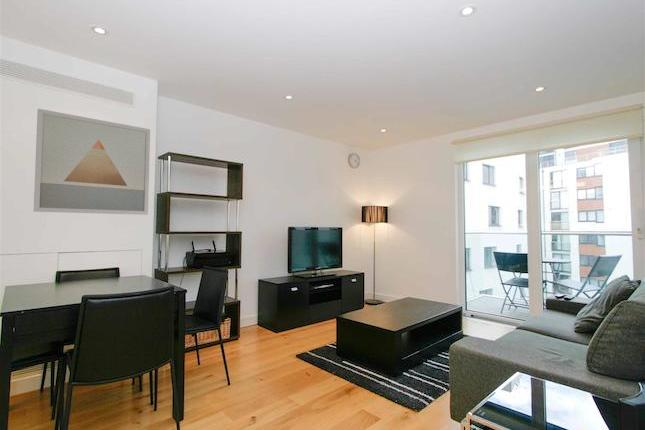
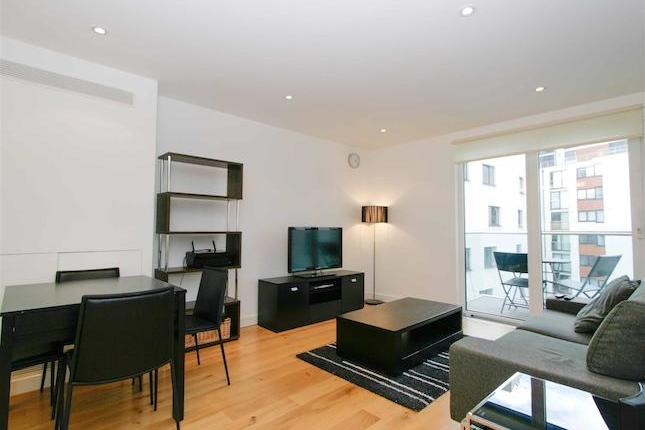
- wall art (97, 166)
